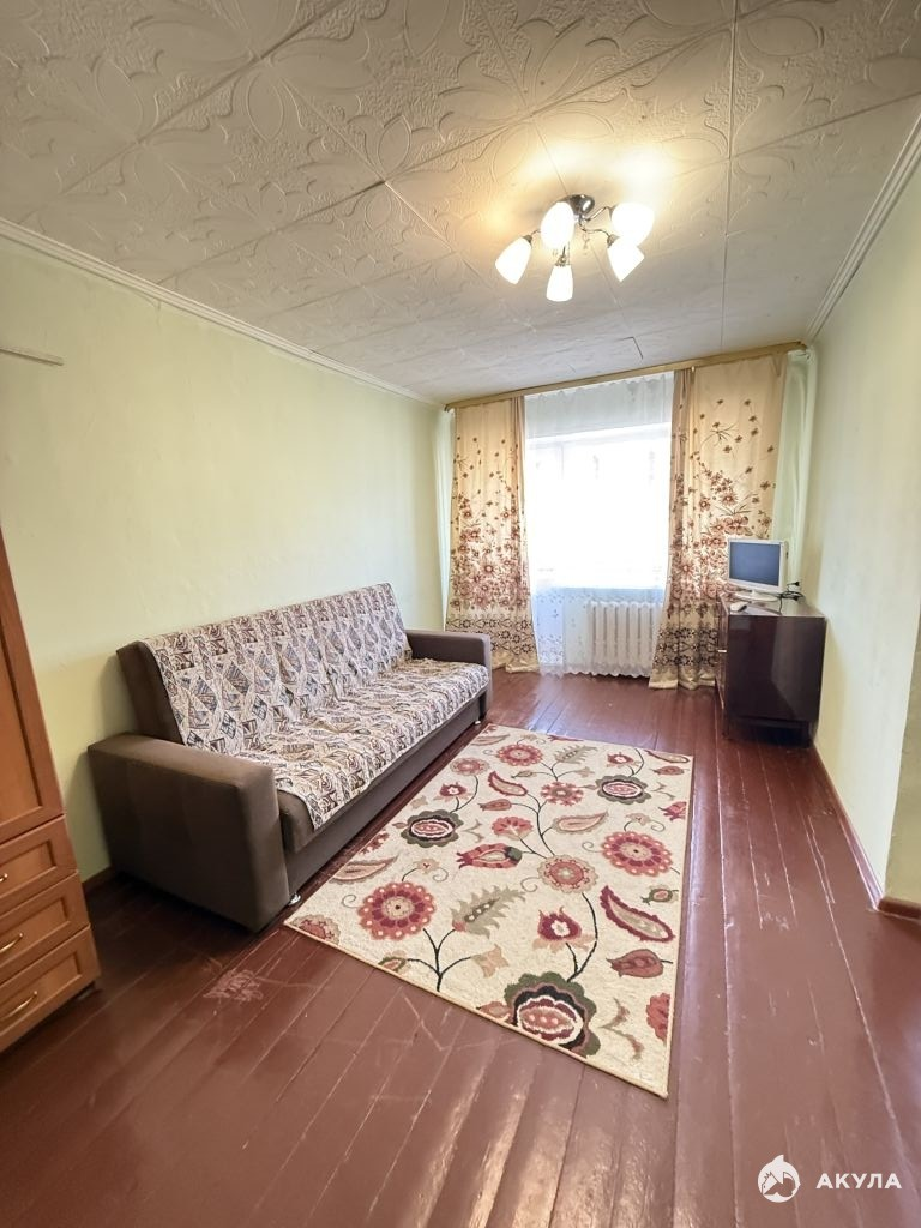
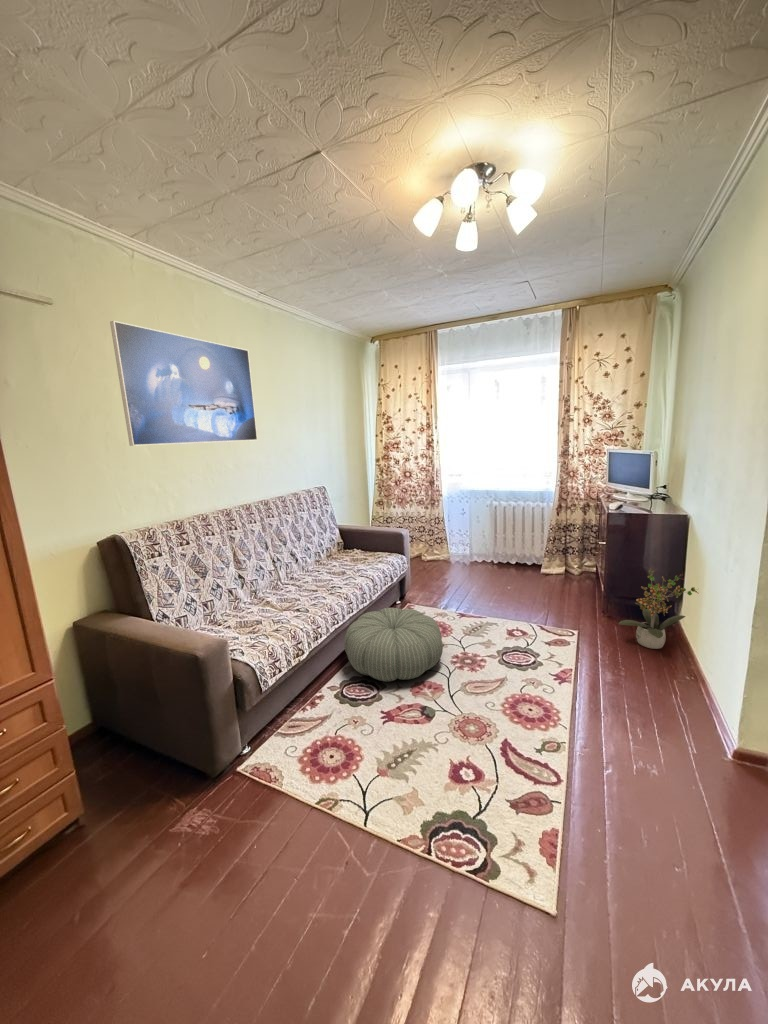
+ pouf (394, 641)
+ potted plant (656, 609)
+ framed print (196, 391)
